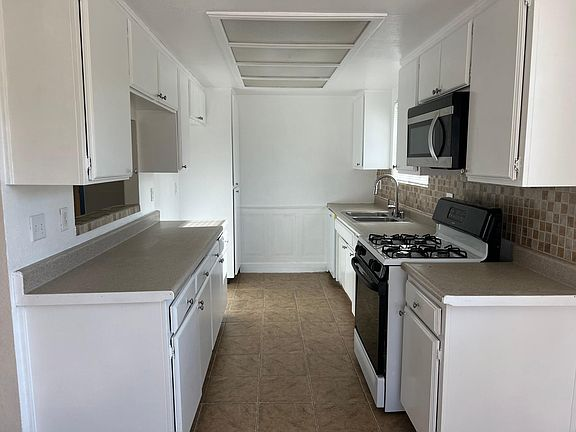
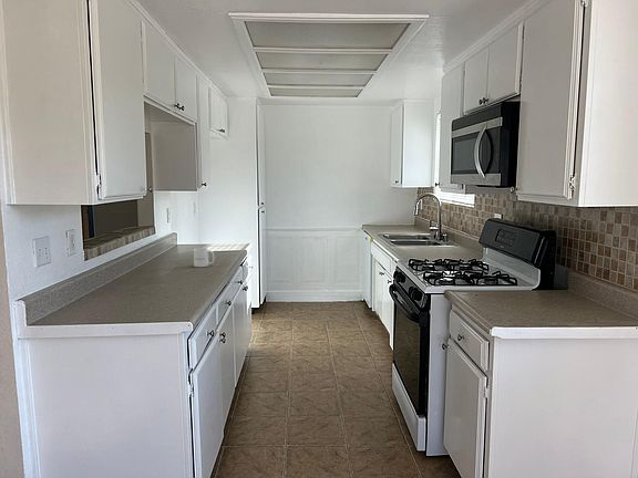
+ mug (204, 257)
